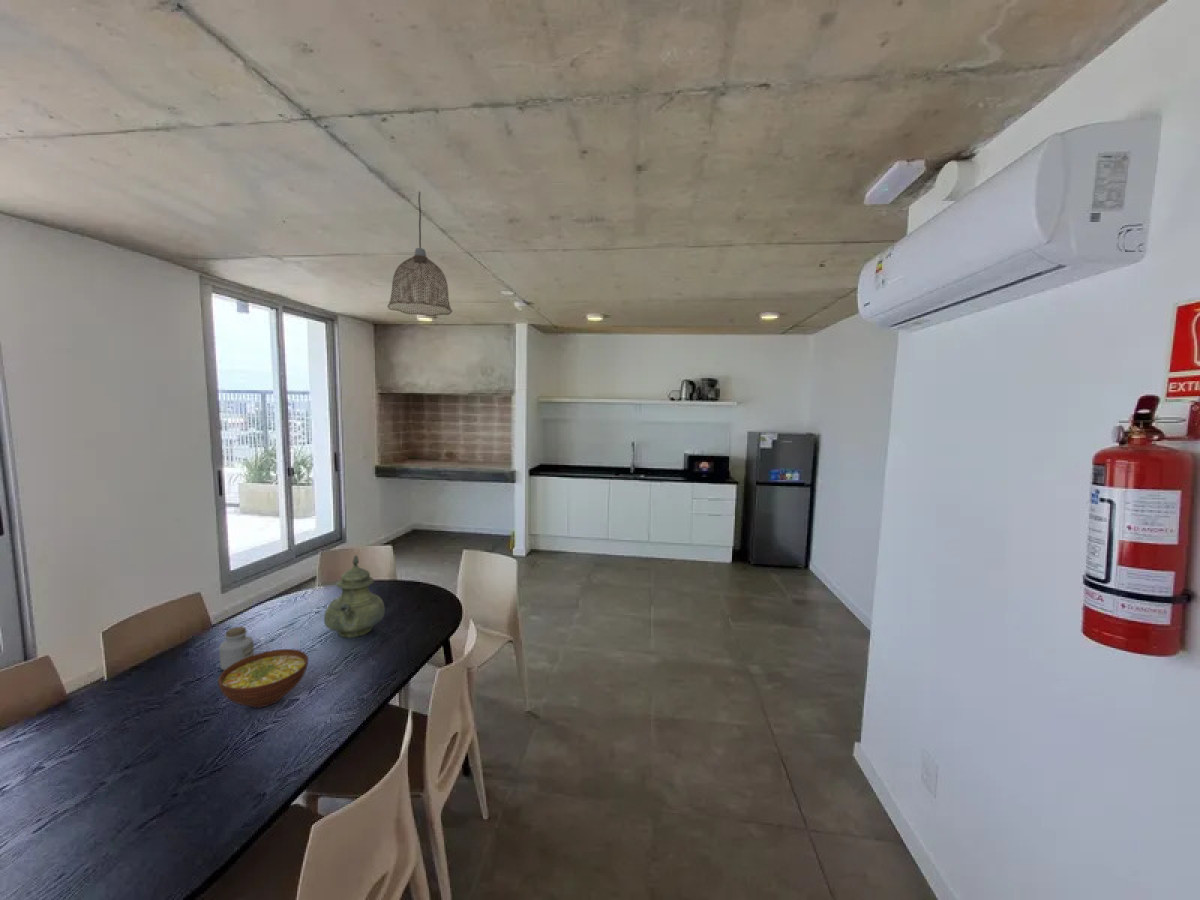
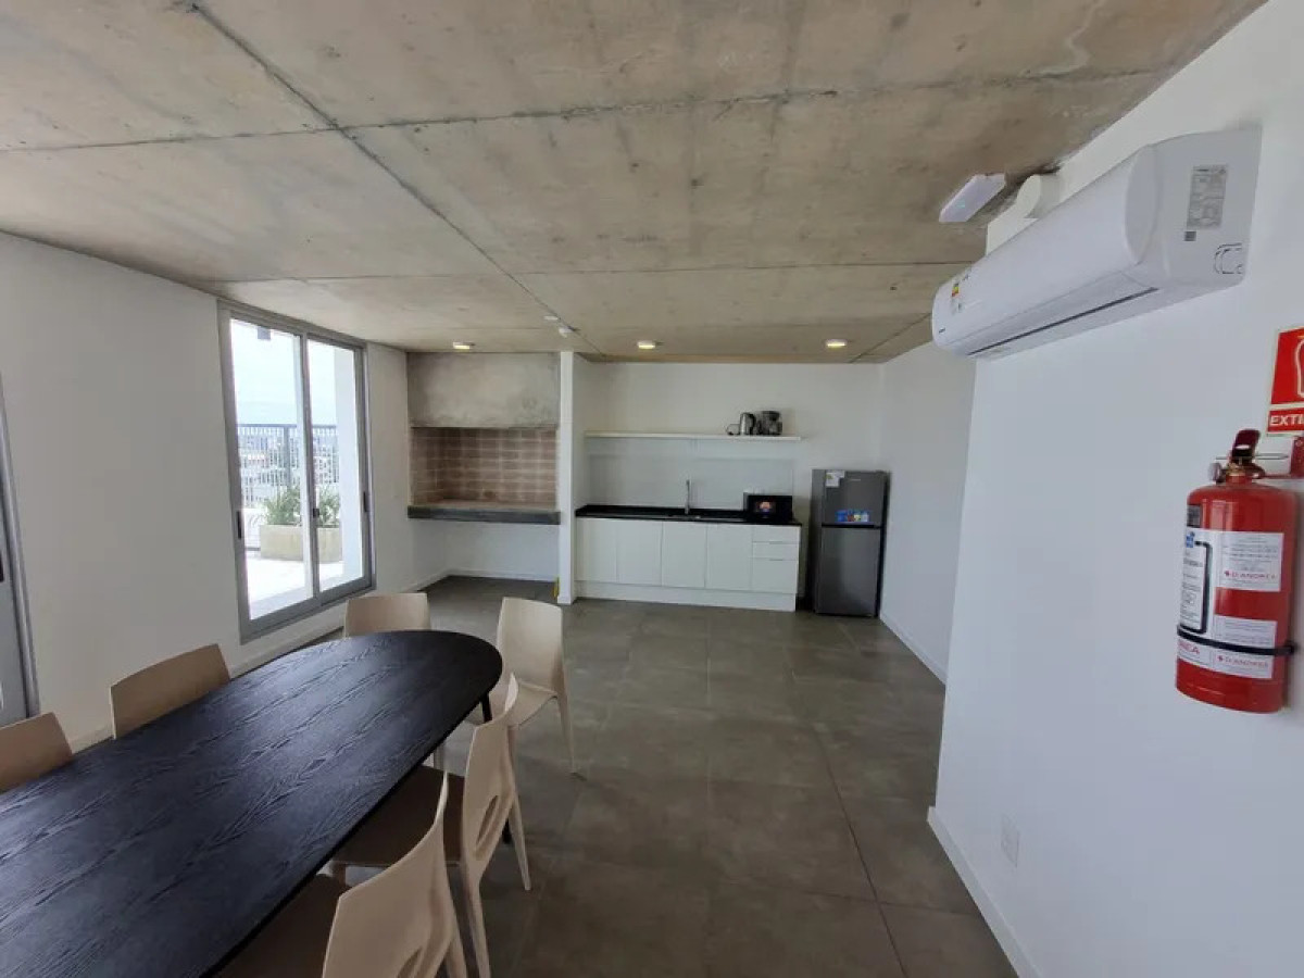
- teapot (353, 595)
- bowl (265, 683)
- pendant lamp (420, 251)
- jar (236, 646)
